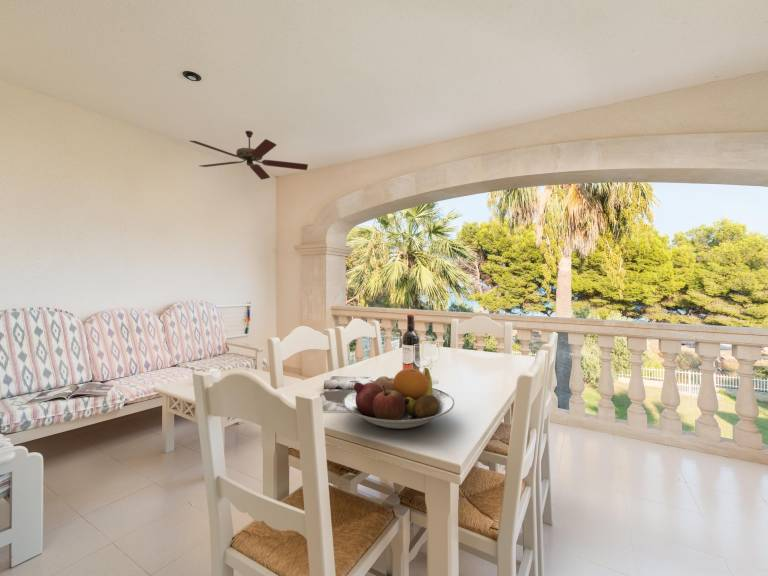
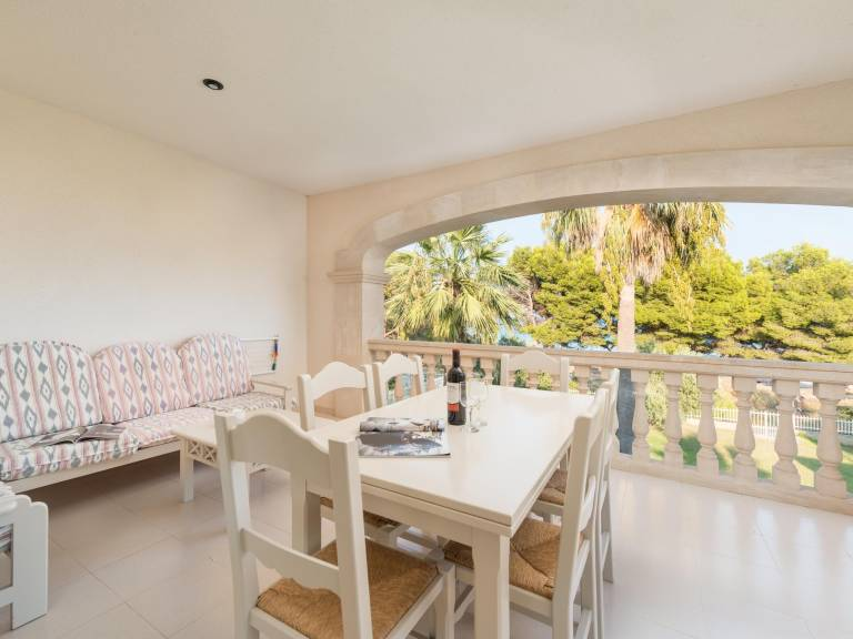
- ceiling fan (253, 149)
- fruit bowl (398, 394)
